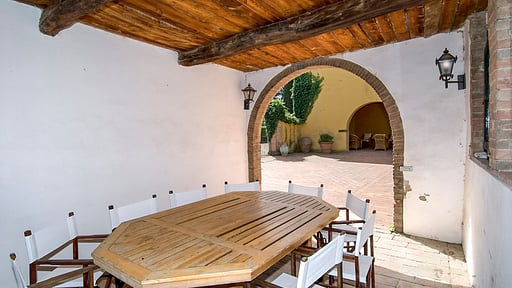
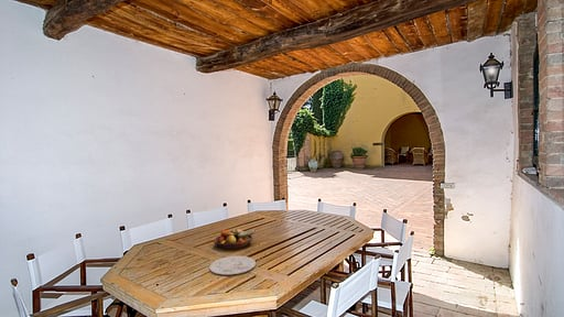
+ plate (232, 265)
+ fruit bowl (234, 236)
